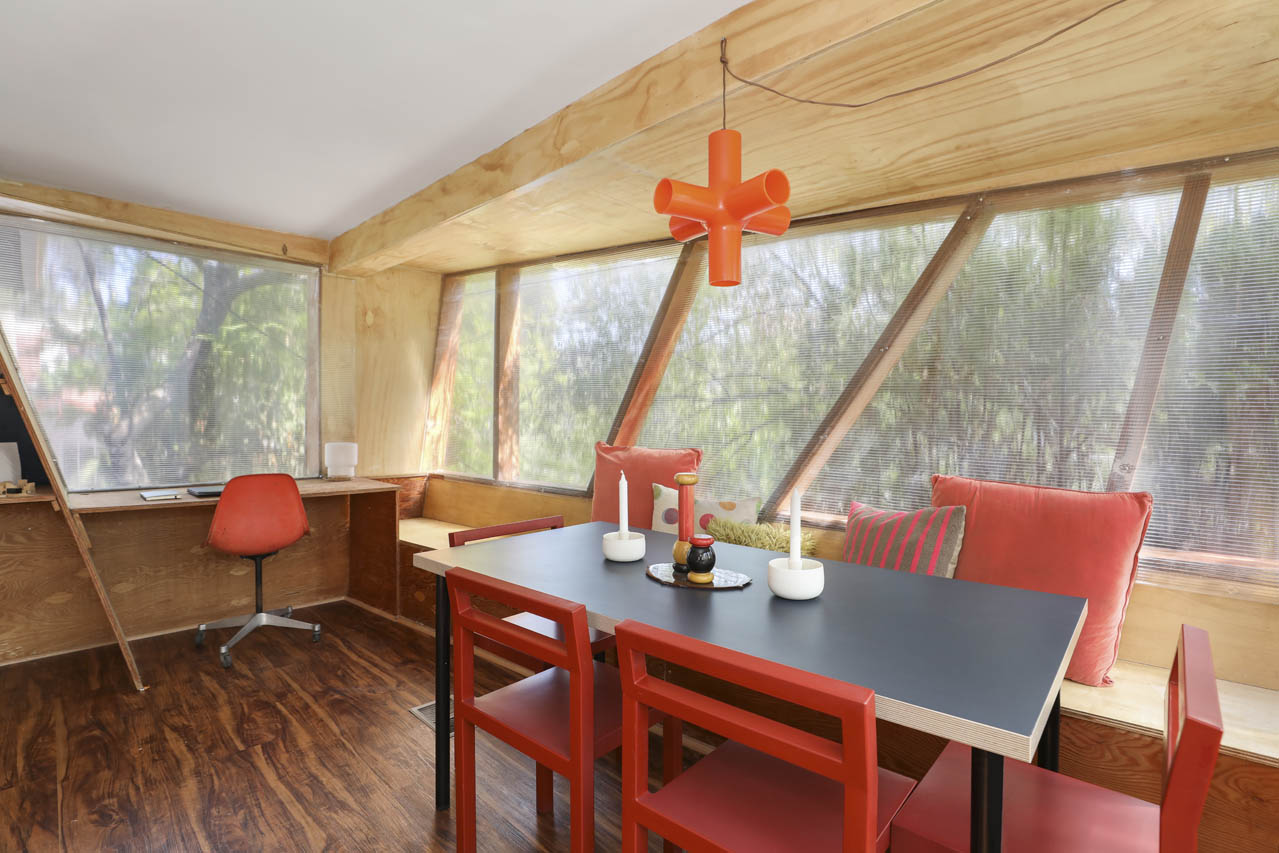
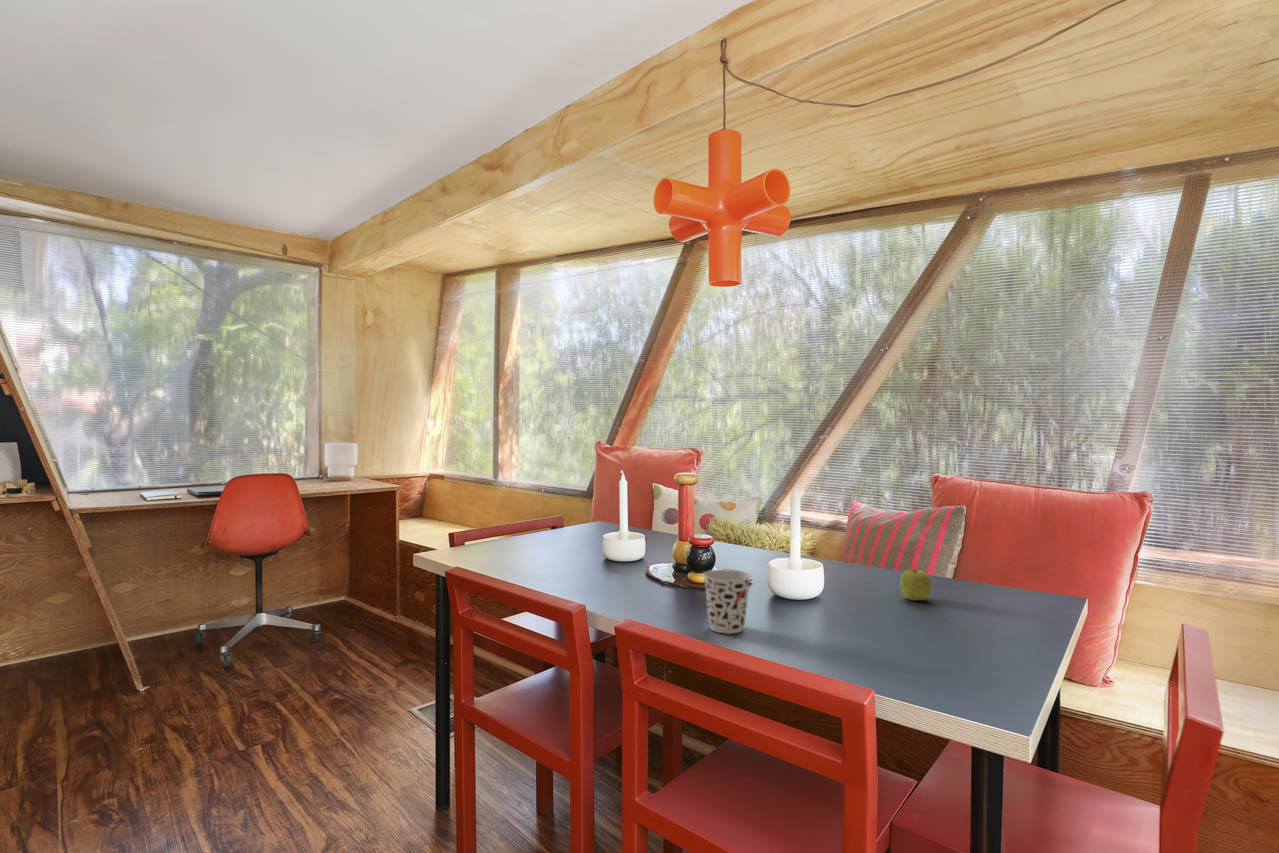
+ cup (726, 601)
+ fruit (915, 583)
